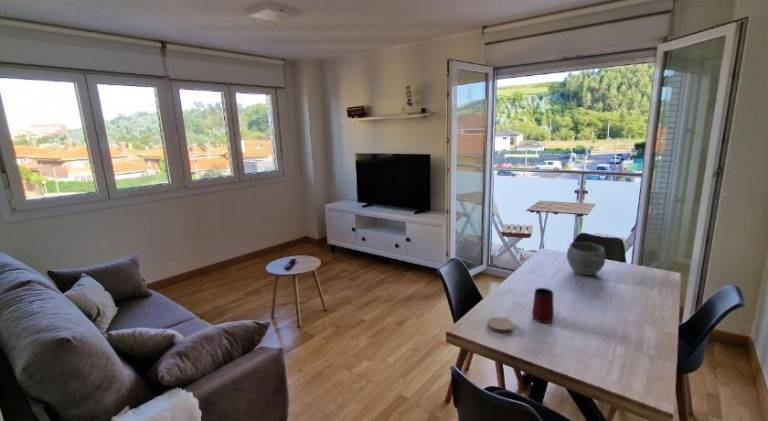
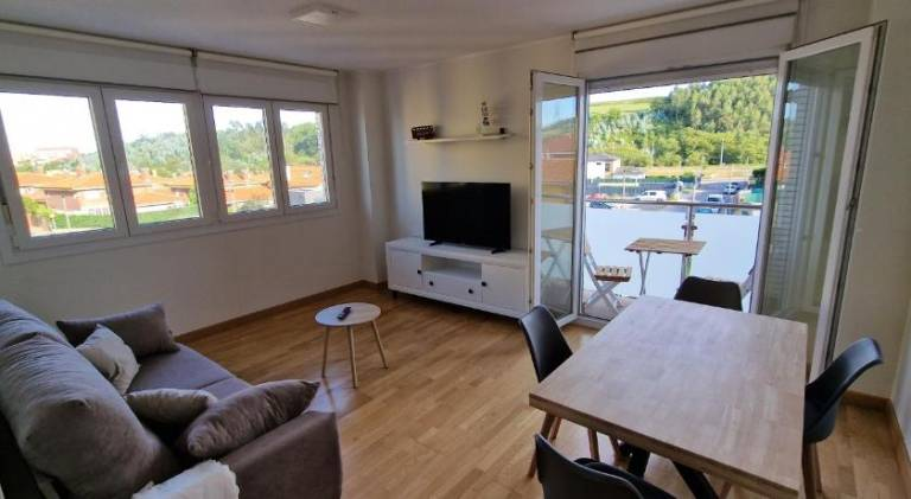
- coaster (500, 324)
- mug (544, 303)
- bowl (585, 258)
